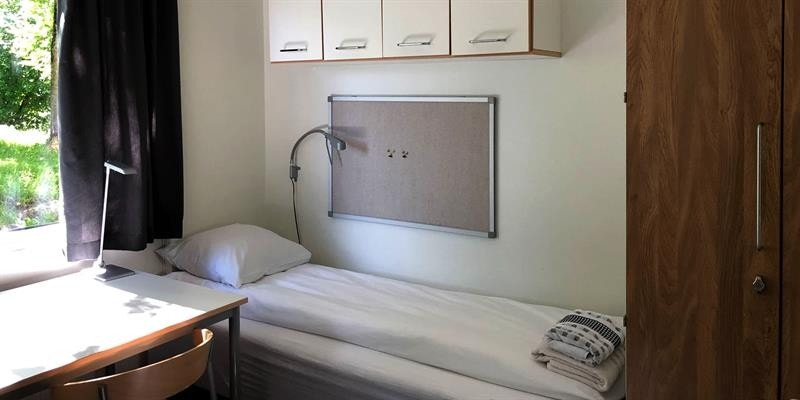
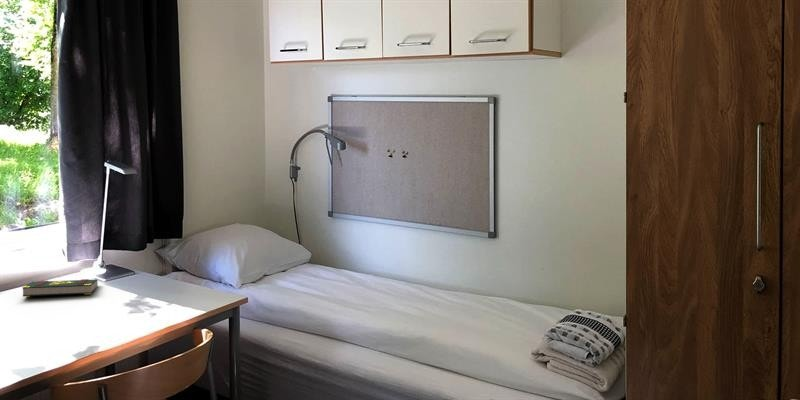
+ book (61, 287)
